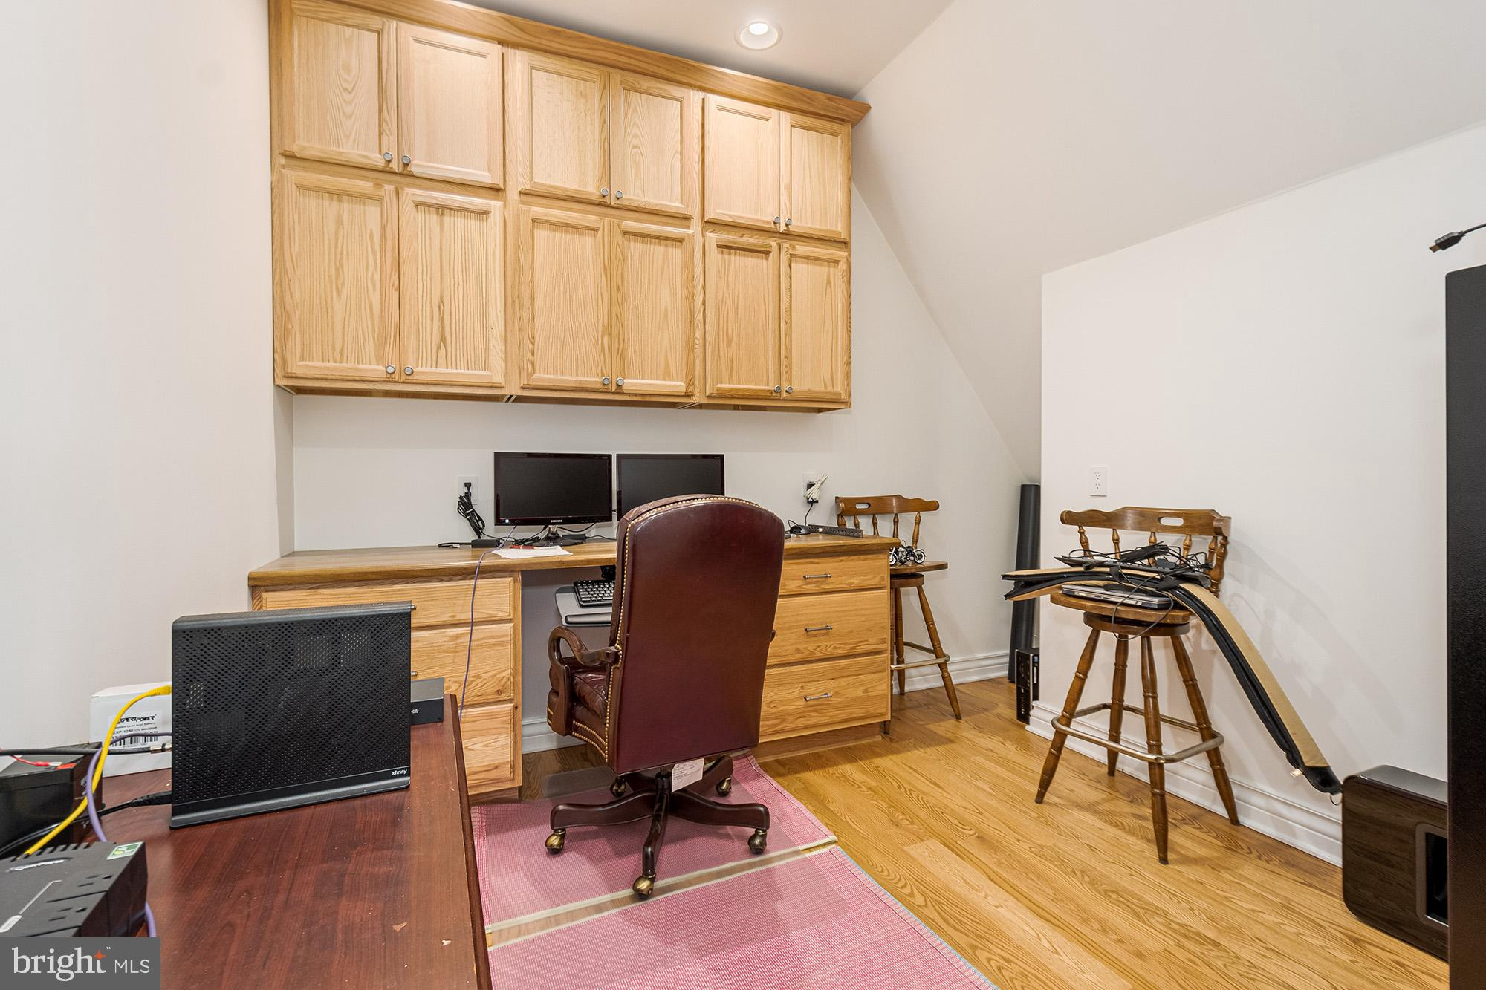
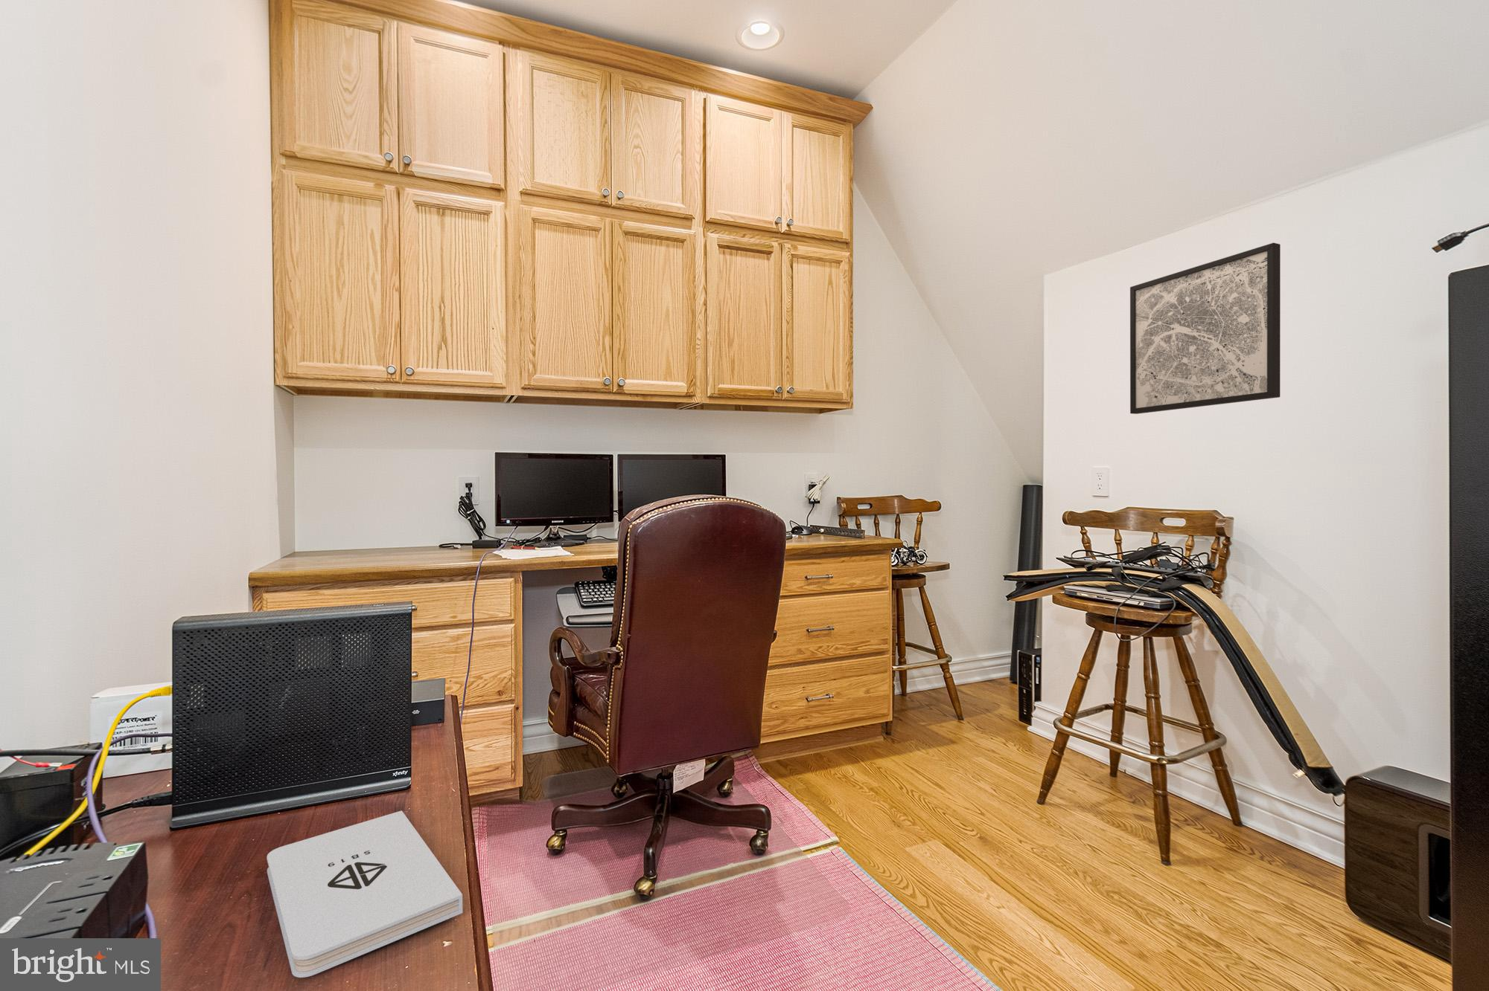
+ wall art (1198, 336)
+ notepad (358, 880)
